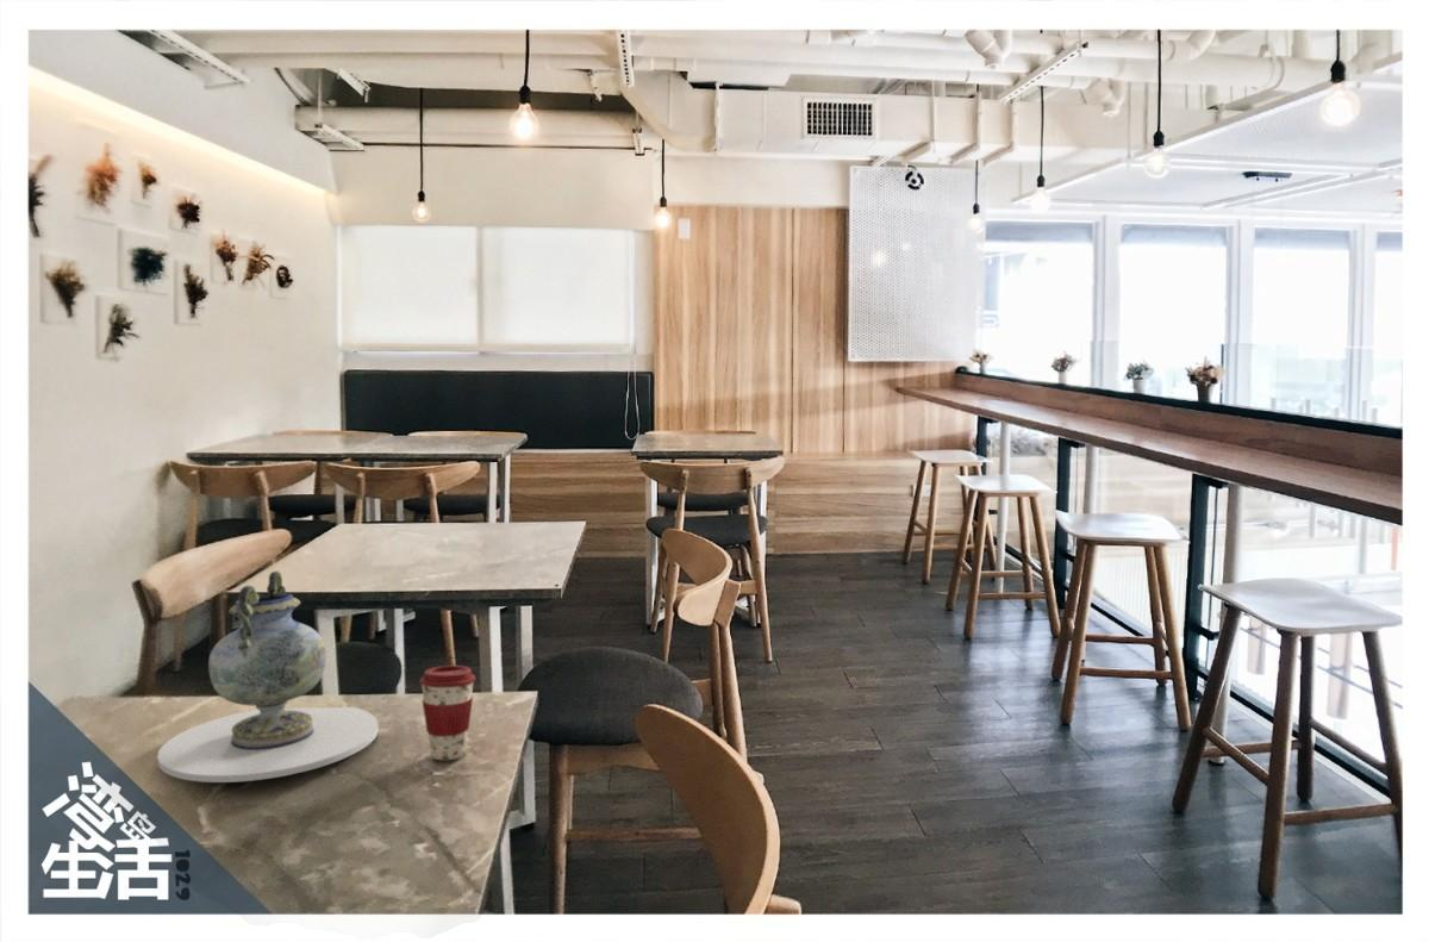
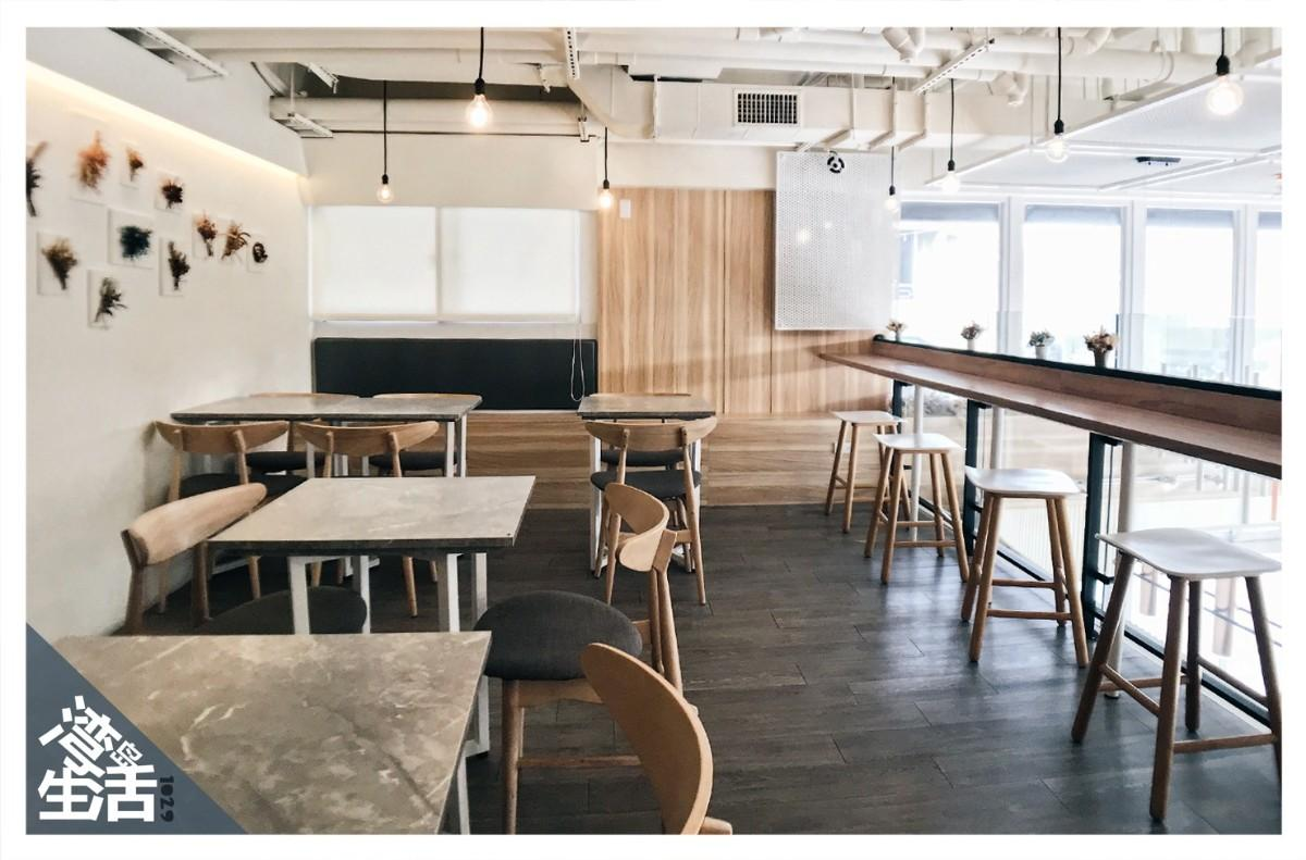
- decorative vase (272, 661)
- coffee cup (448, 712)
